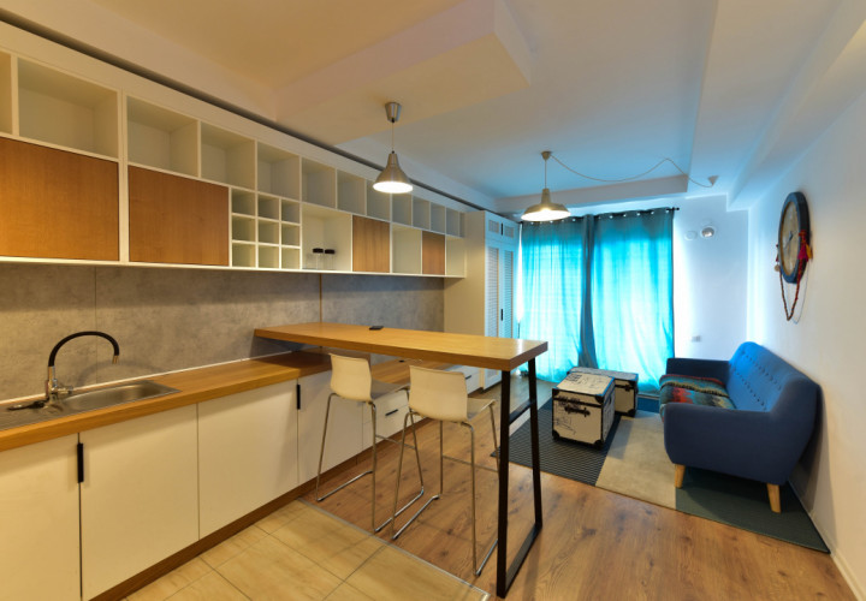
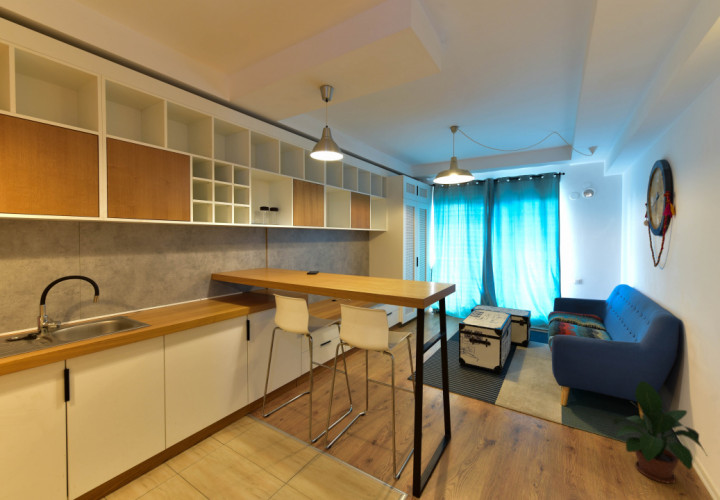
+ potted plant (658, 431)
